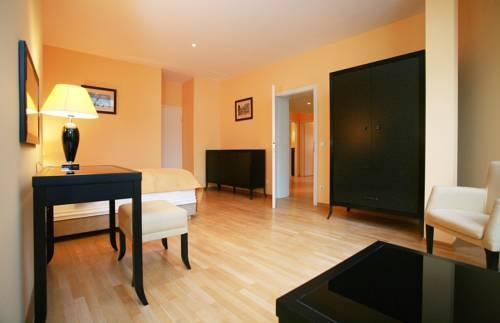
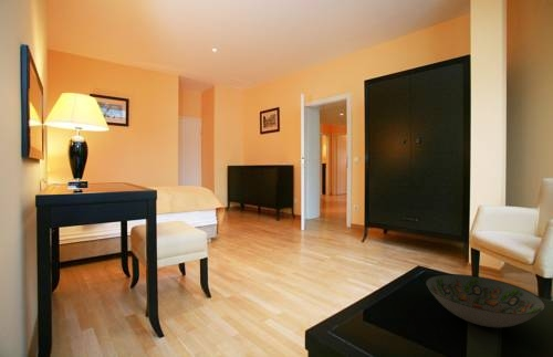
+ decorative bowl (479, 305)
